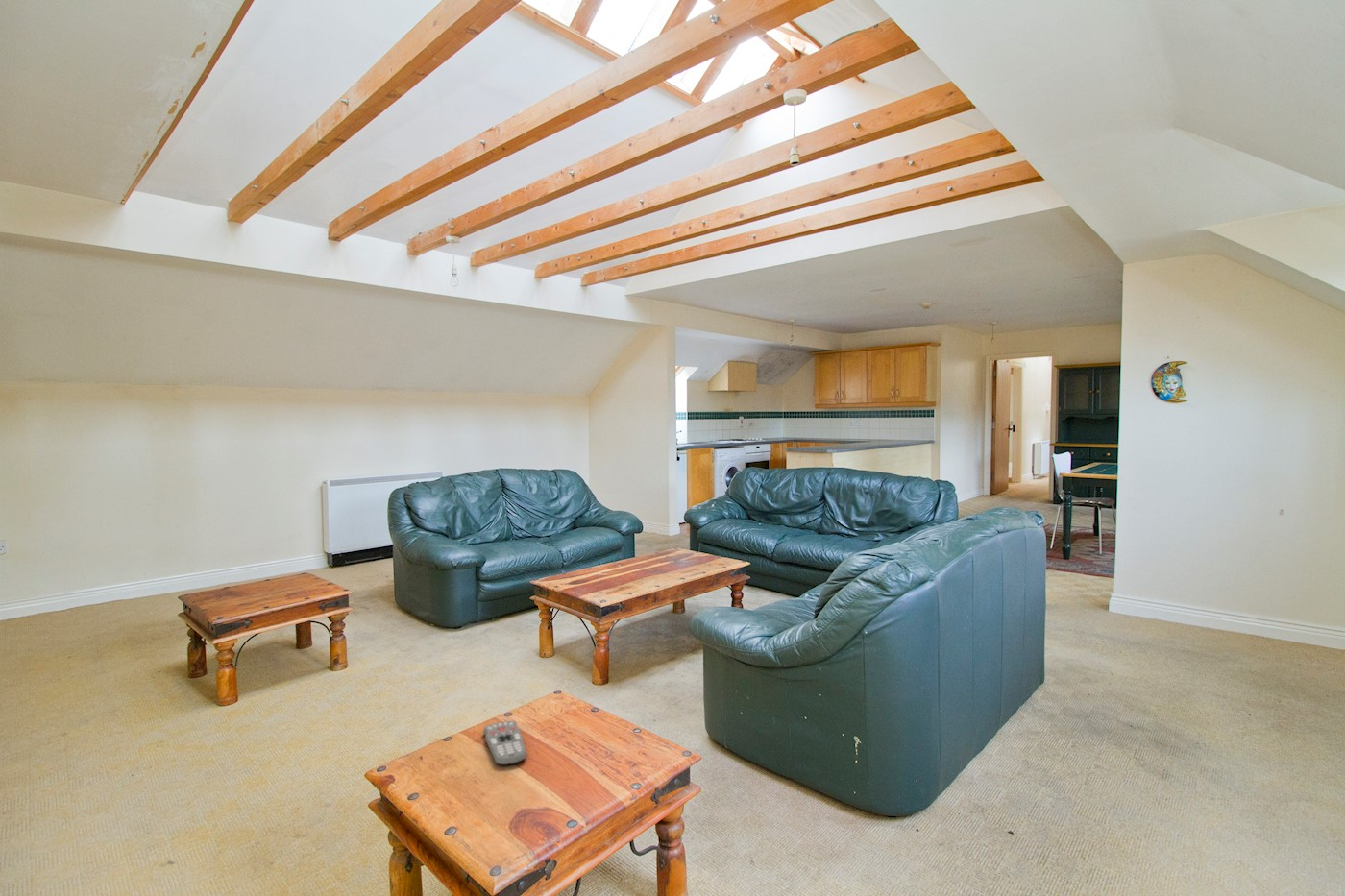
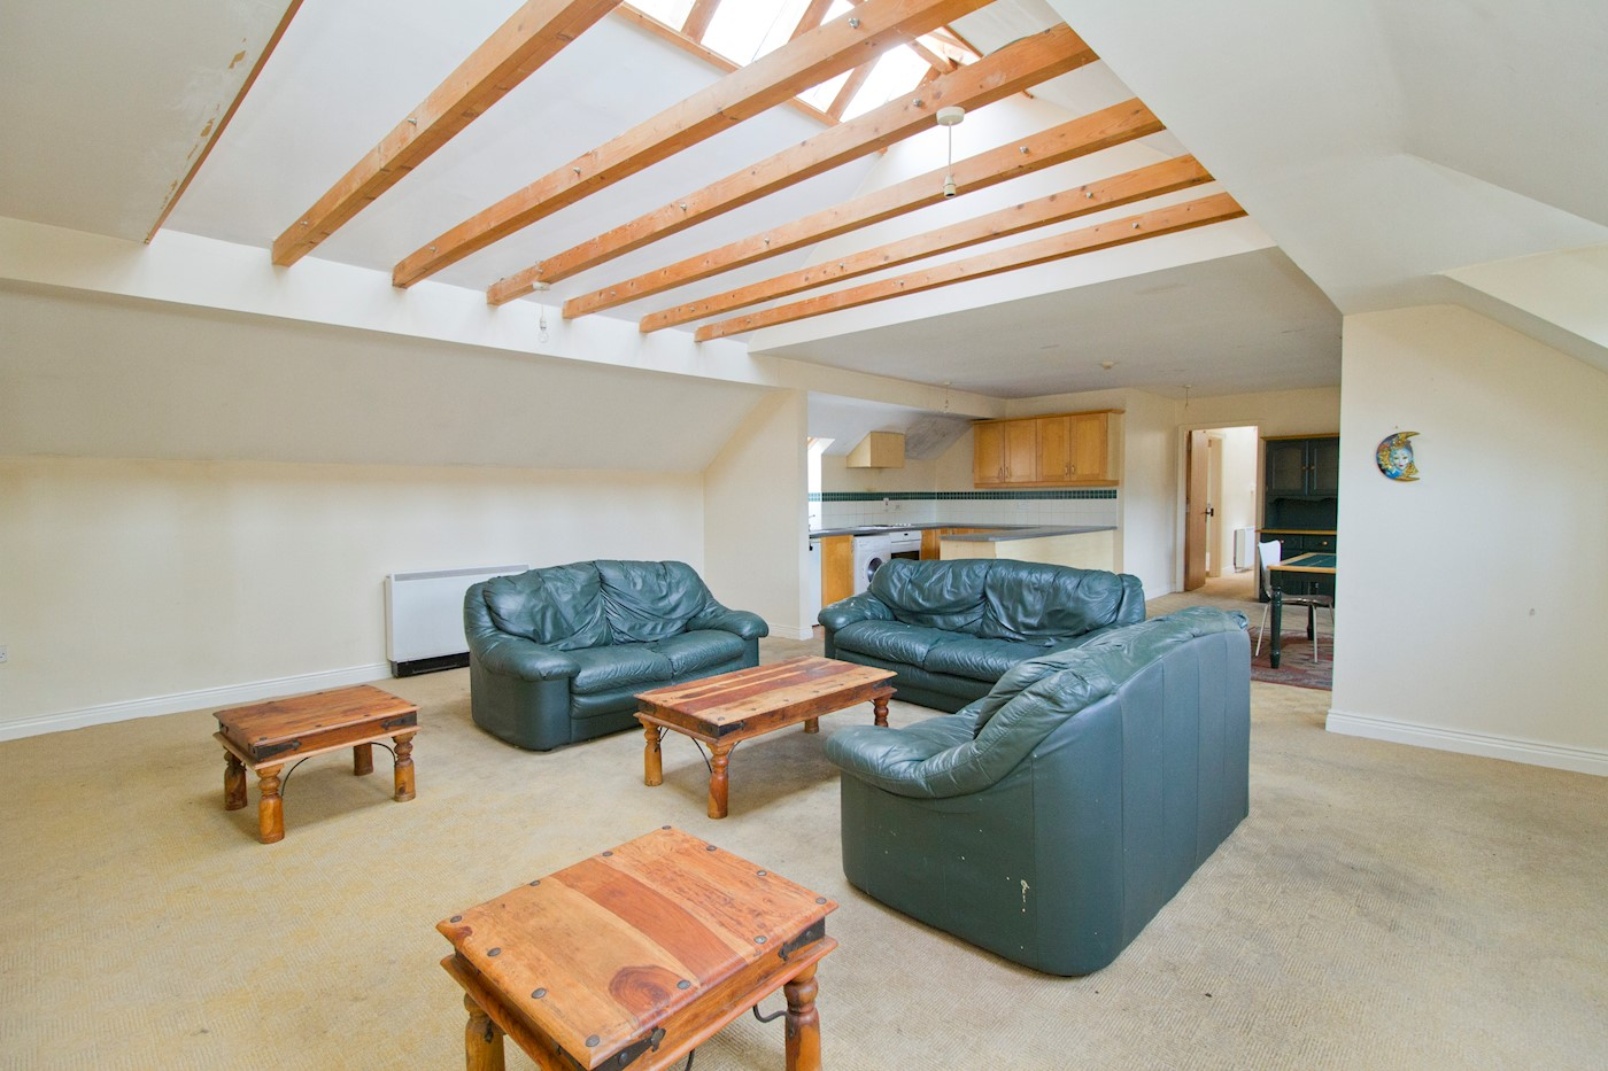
- remote control (505, 742)
